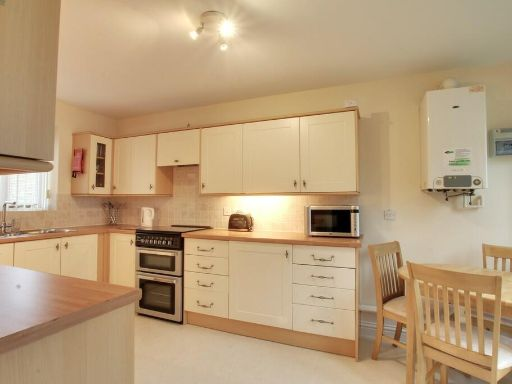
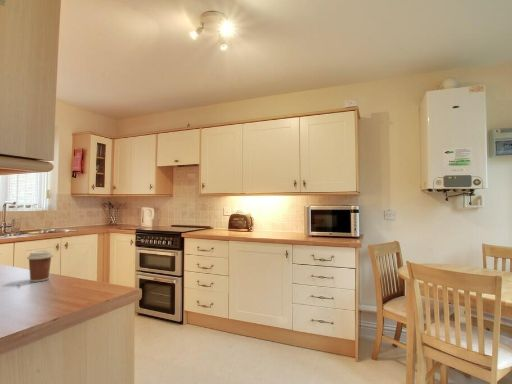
+ coffee cup (40, 265)
